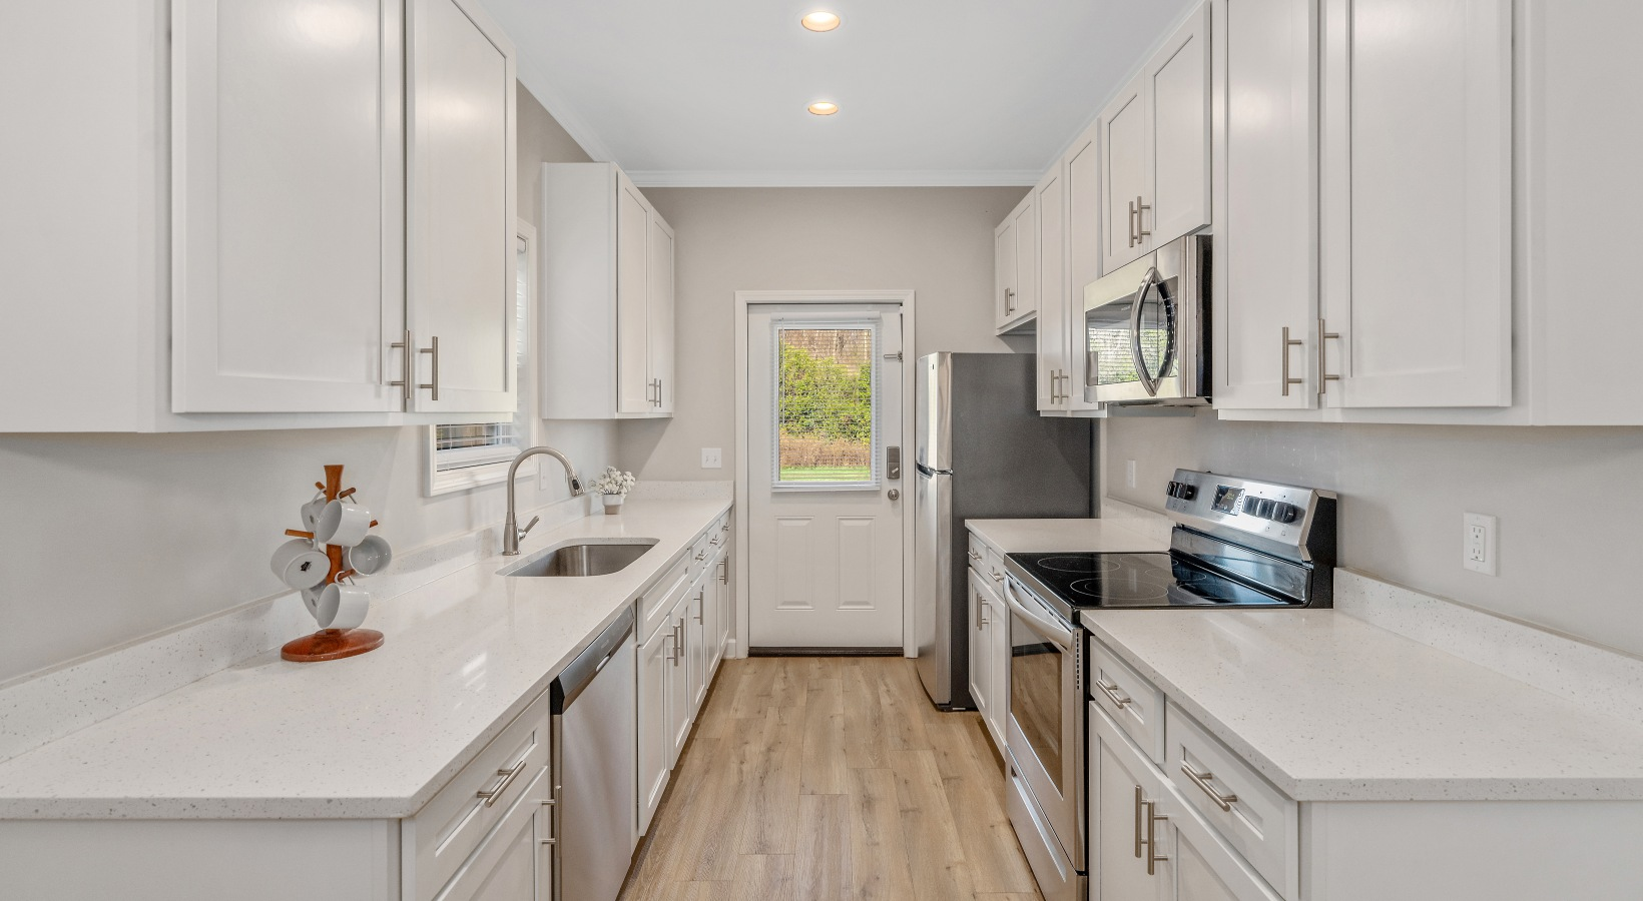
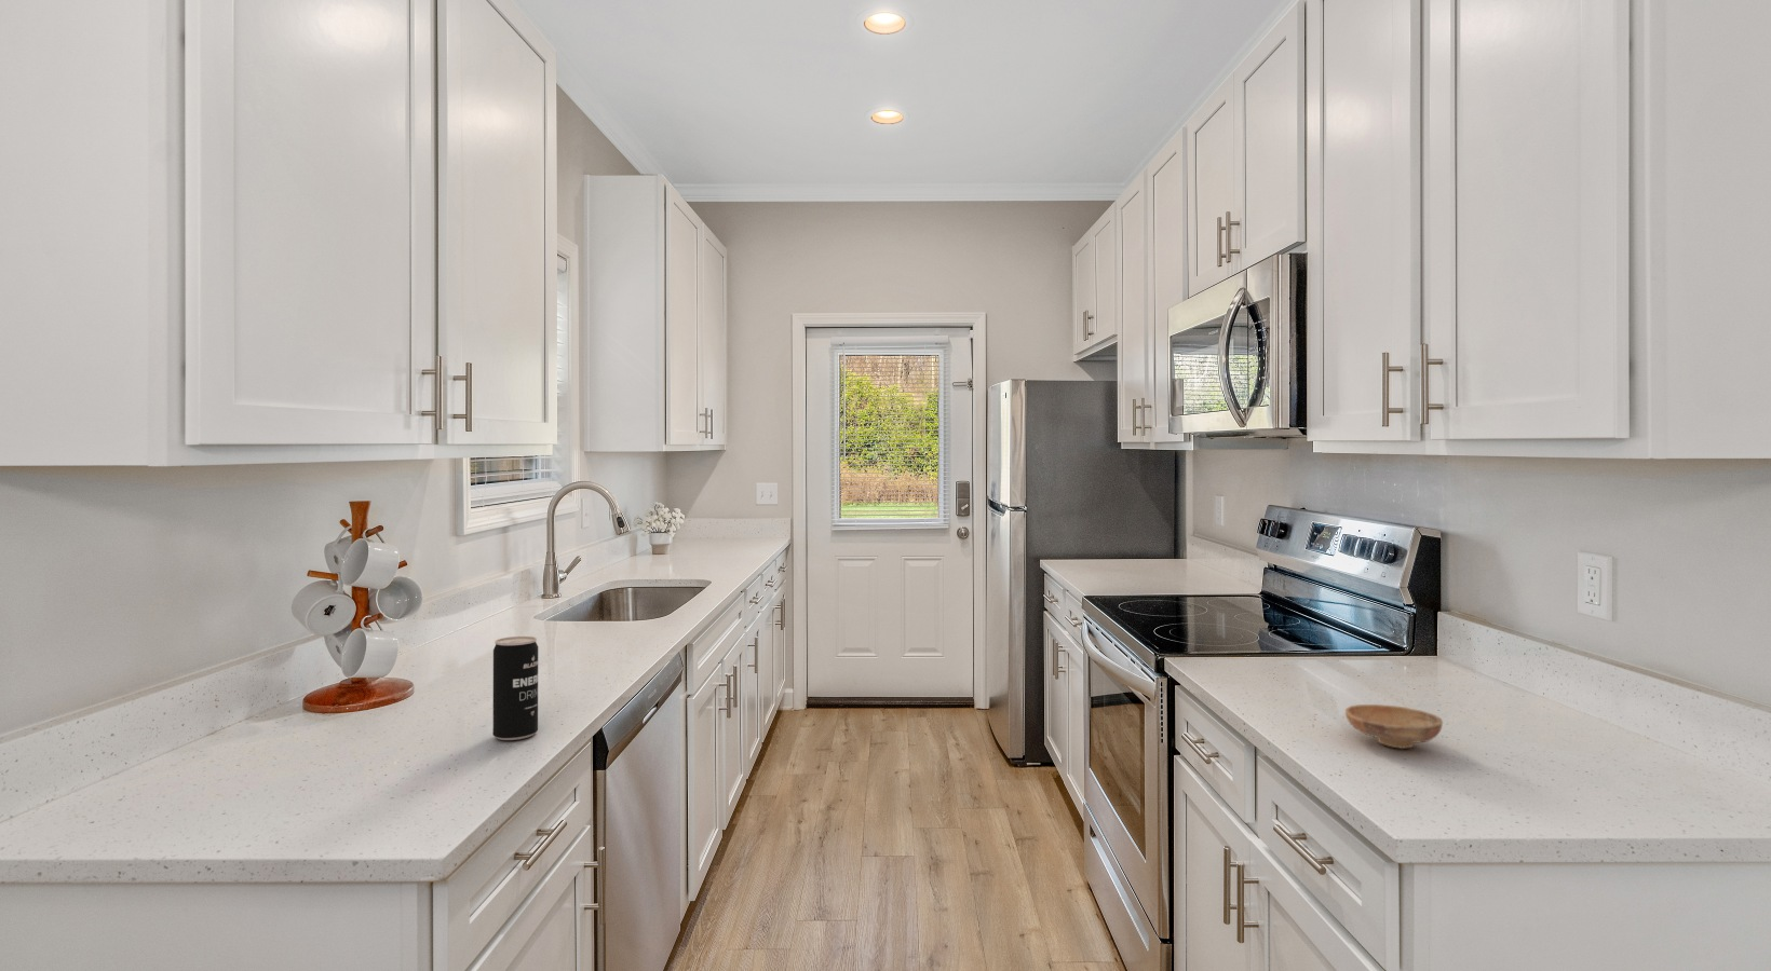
+ beverage can (515, 688)
+ bowl (1392, 728)
